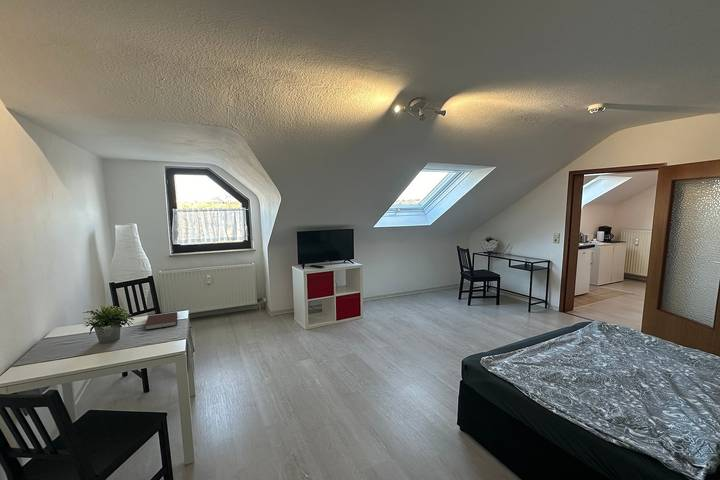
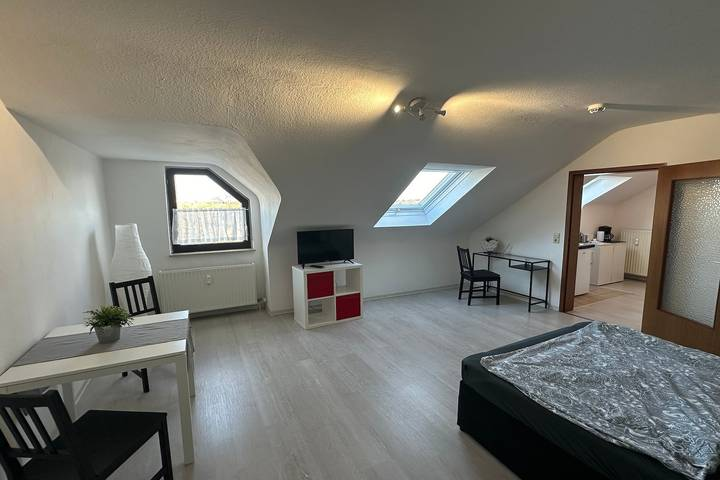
- notebook (162, 320)
